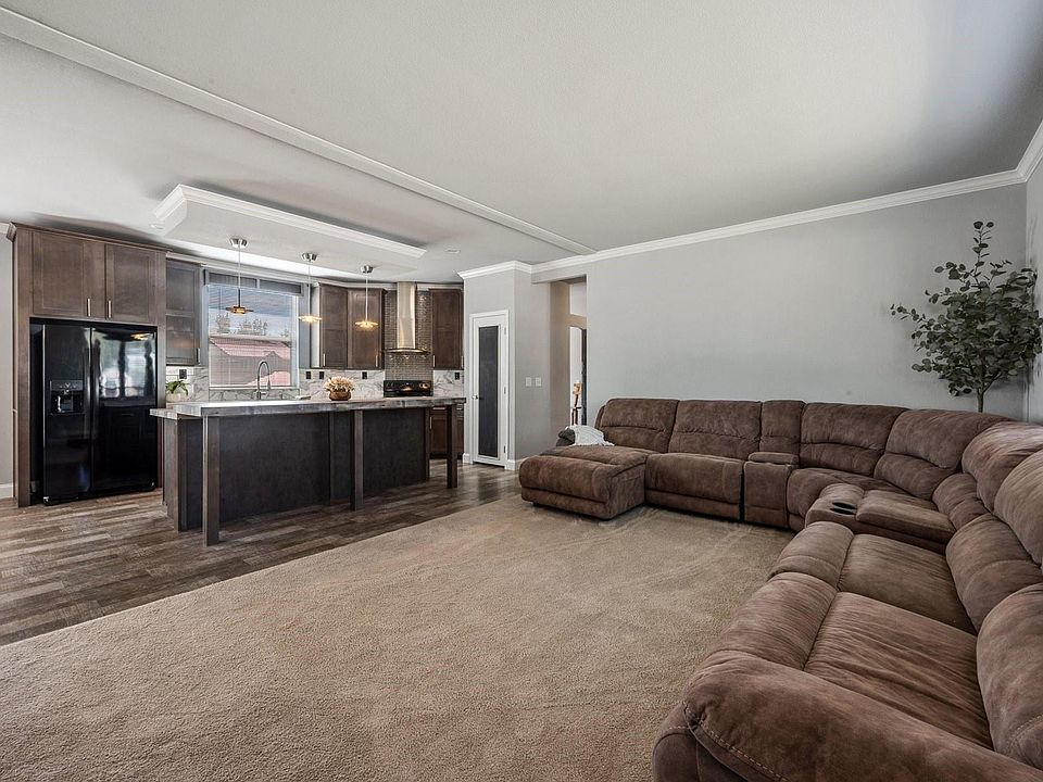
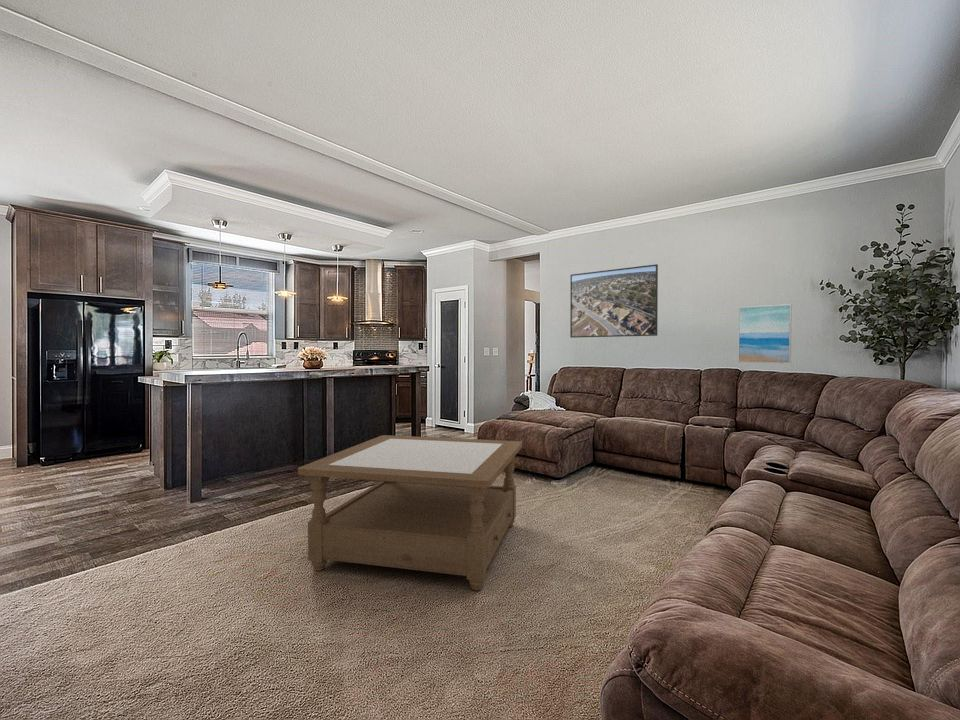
+ coffee table (424, 499)
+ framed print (611, 303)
+ wall art (764, 334)
